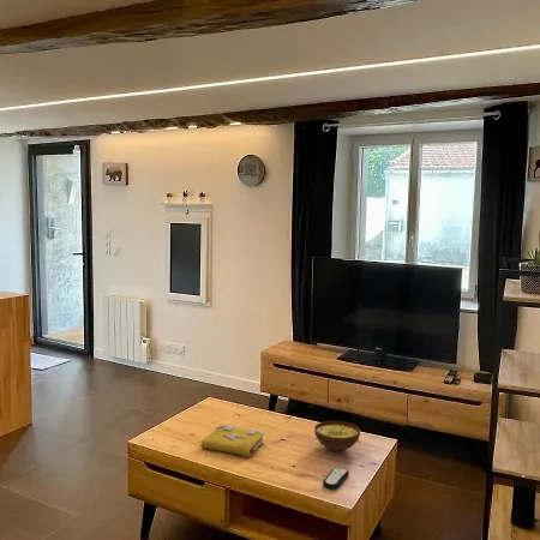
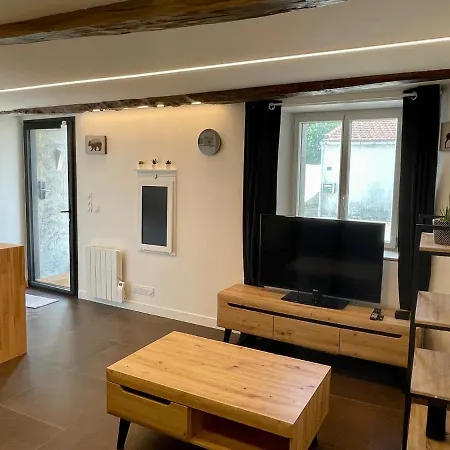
- bowl (336, 438)
- remote control (335, 478)
- spell book (235, 440)
